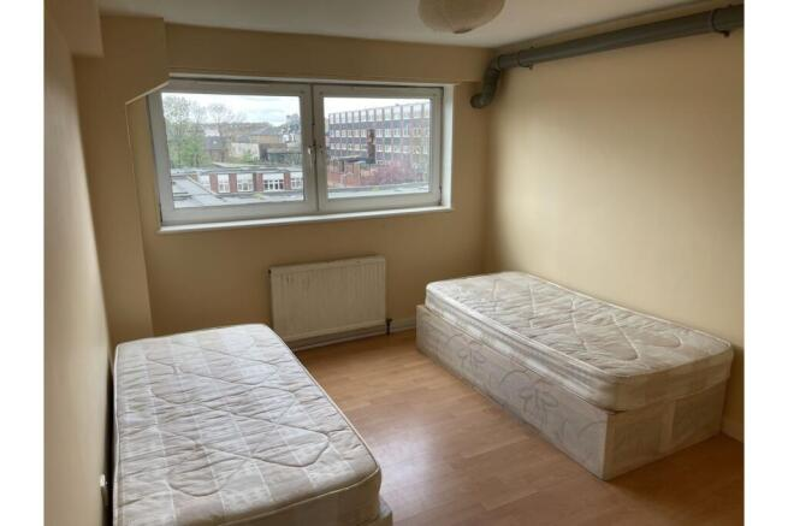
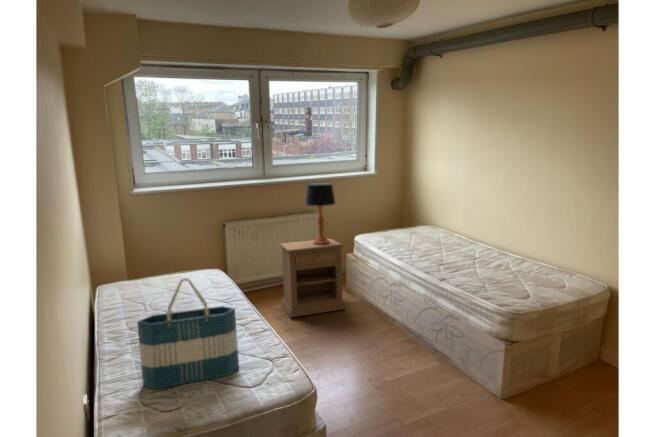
+ tote bag (188, 328)
+ nightstand (312, 276)
+ table lamp (320, 213)
